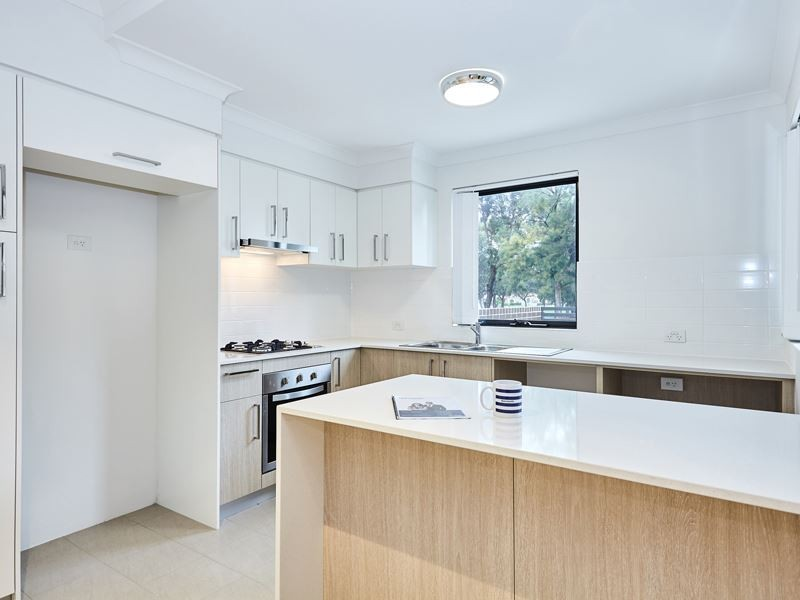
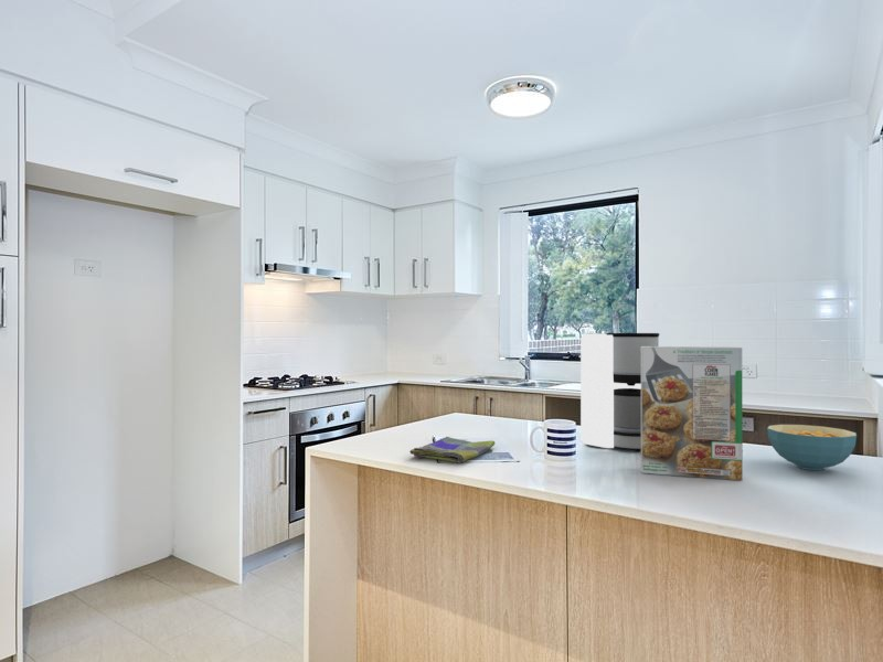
+ cereal box (689, 409)
+ cereal bowl (810, 448)
+ coffee maker (632, 389)
+ dish towel (454, 448)
